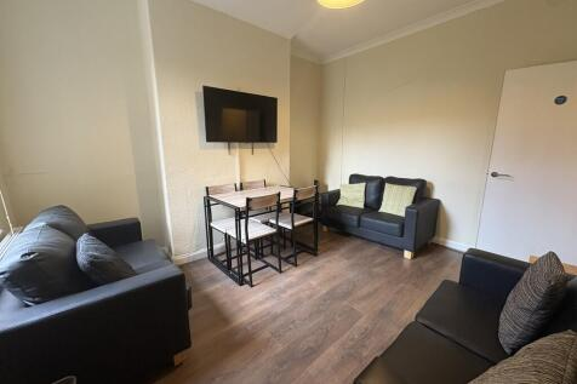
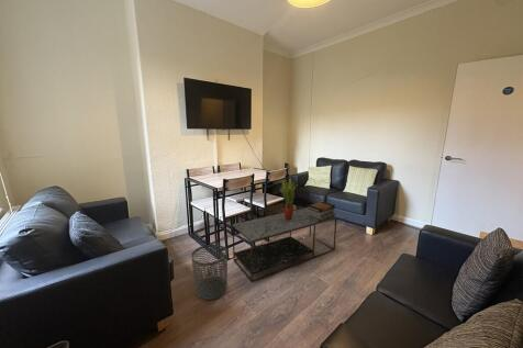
+ potted plant (288, 200)
+ coffee table (286, 237)
+ book stack (321, 211)
+ waste bin (210, 270)
